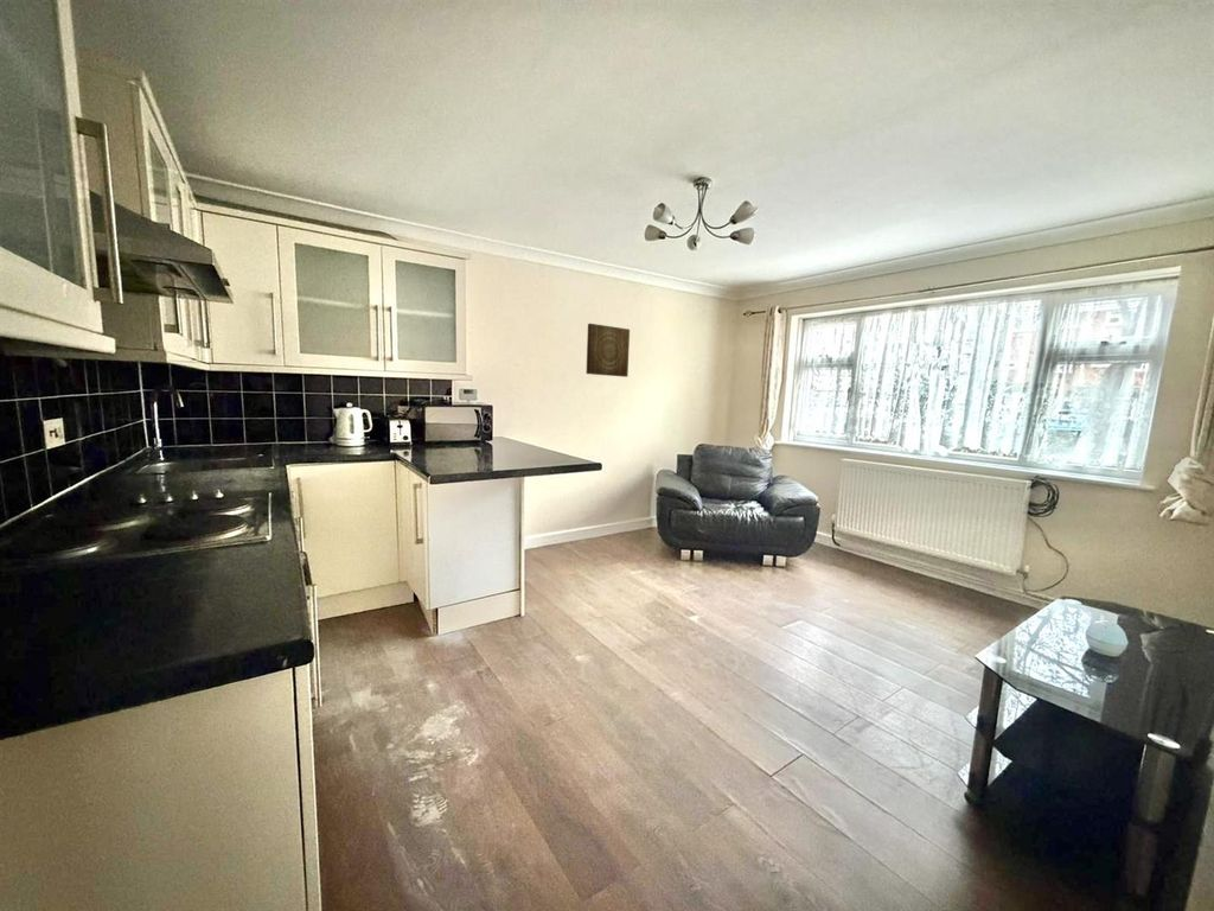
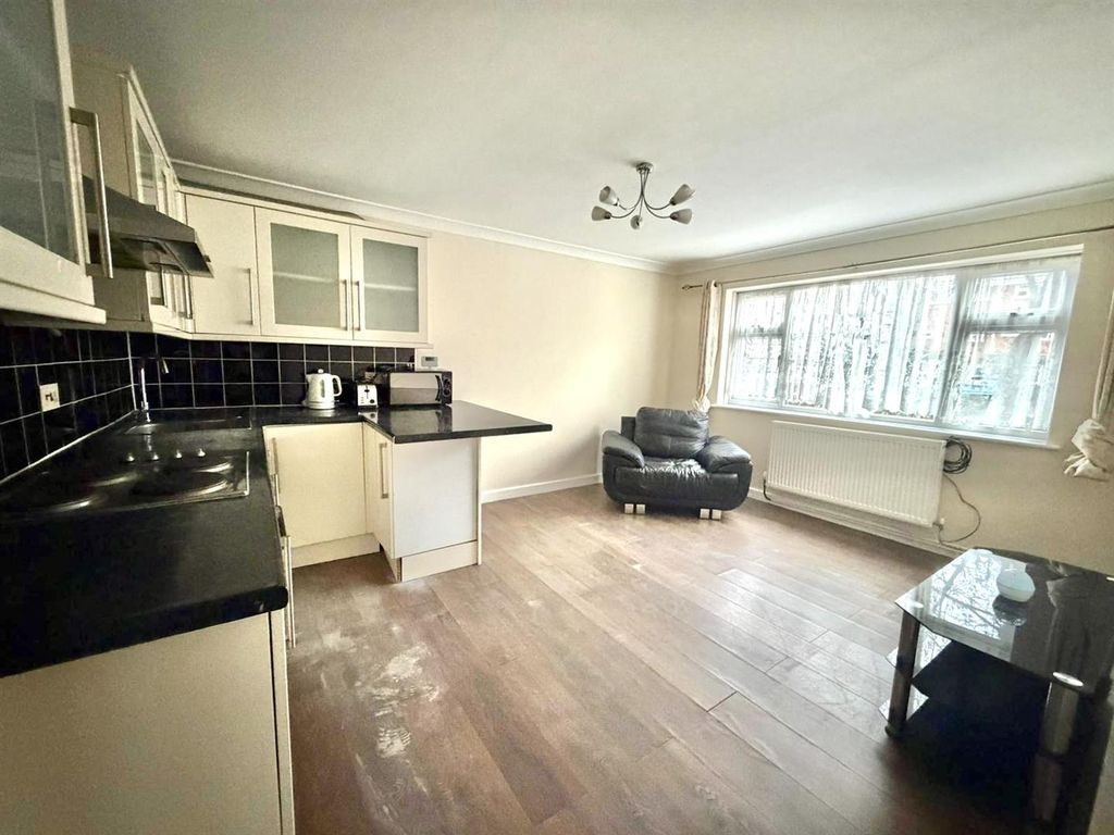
- wall art (608, 351)
